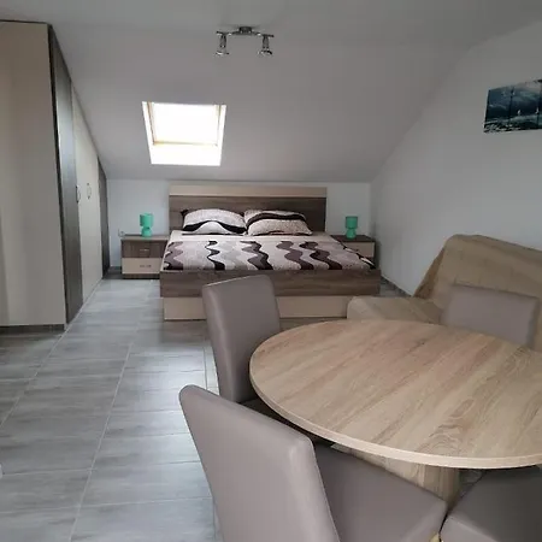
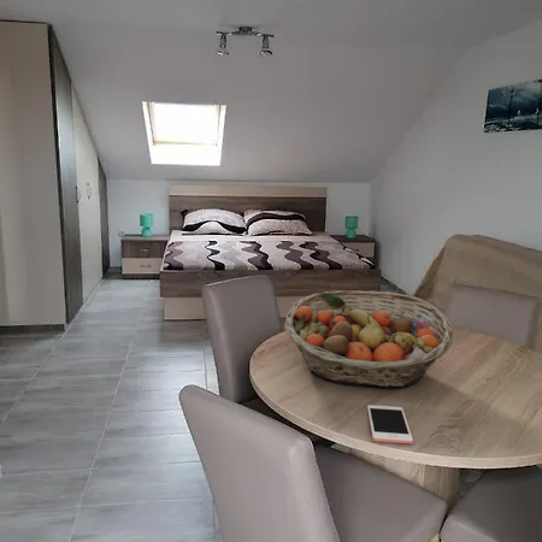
+ fruit basket (365, 335)
+ cell phone (388, 423)
